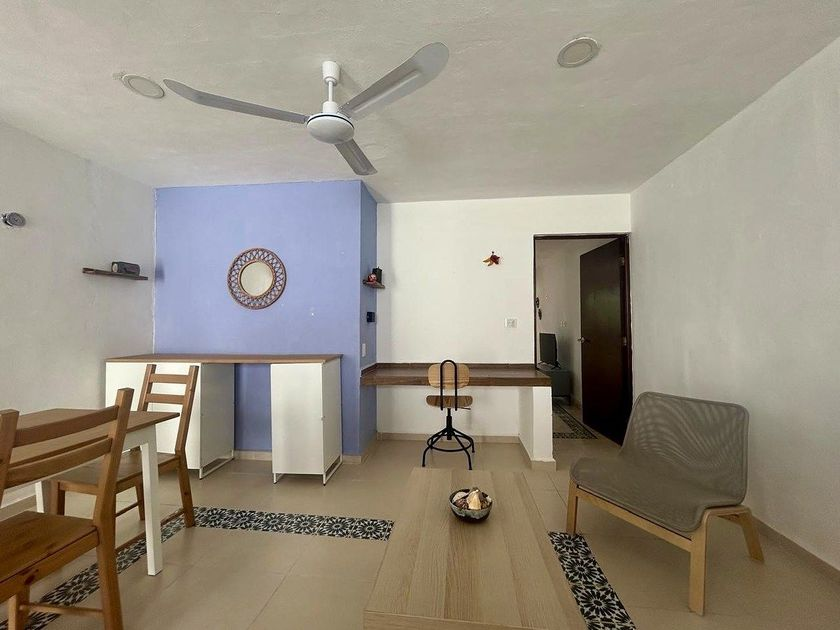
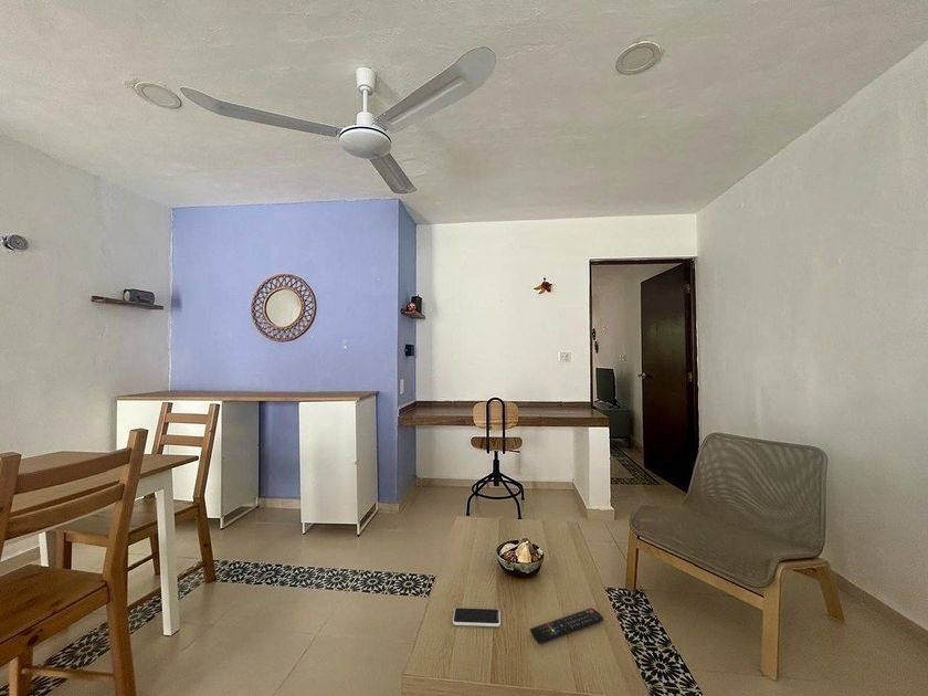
+ smartphone (476, 616)
+ remote control (568, 625)
